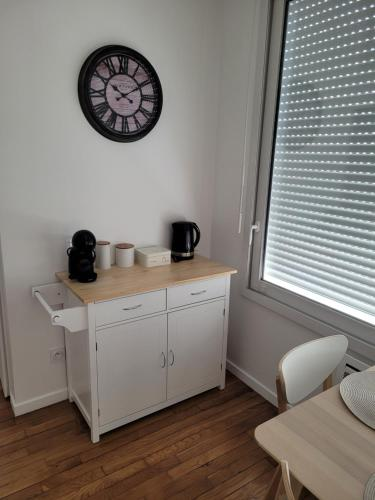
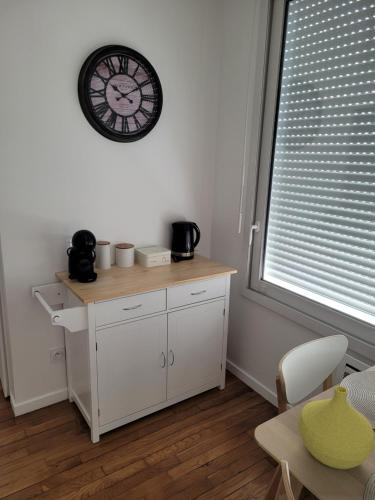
+ vase (336, 422)
